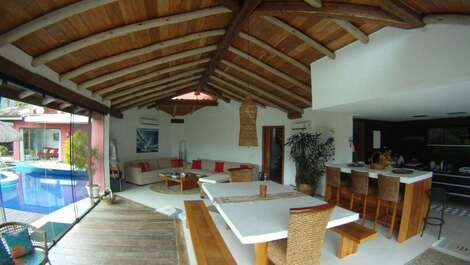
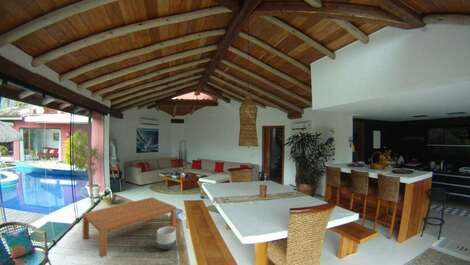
+ coffee table (131, 221)
+ planter (166, 239)
